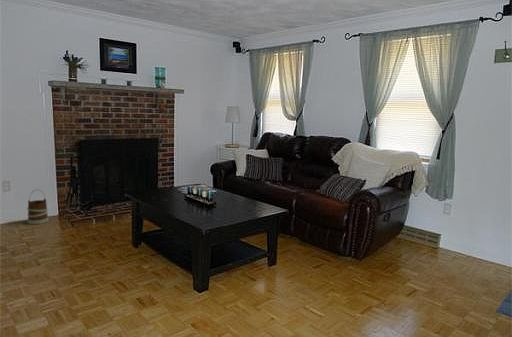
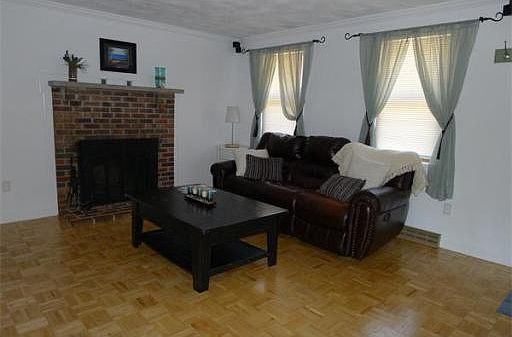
- wooden bucket (37, 205)
